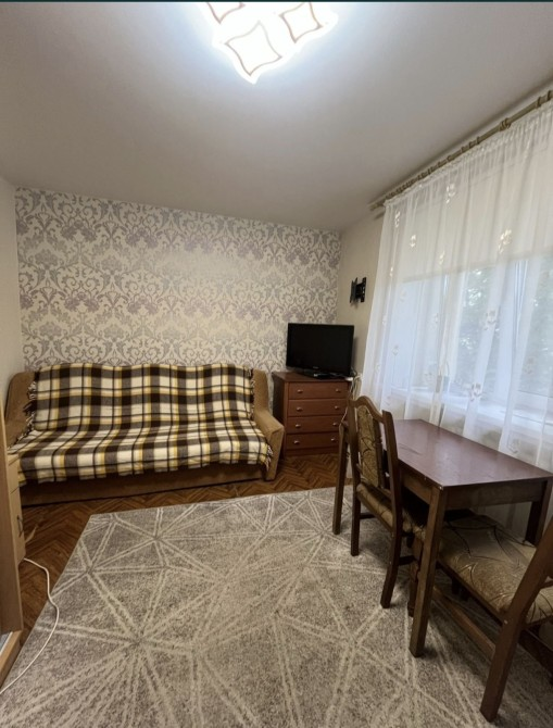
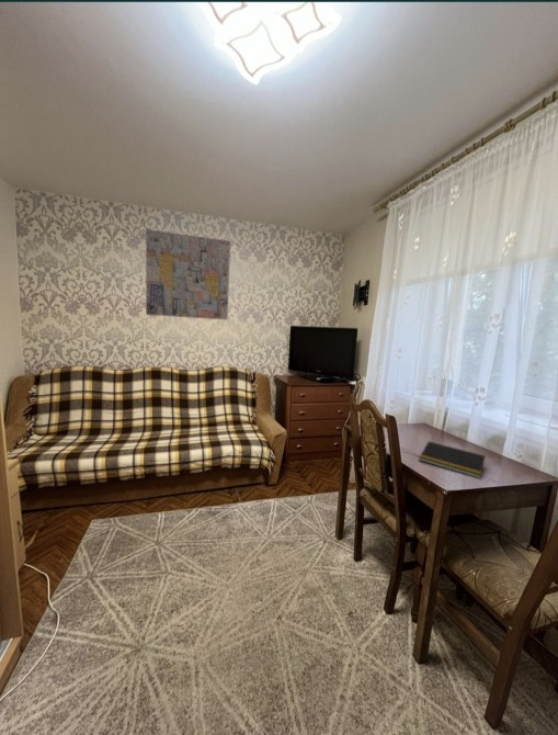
+ notepad (452, 457)
+ wall art (189, 276)
